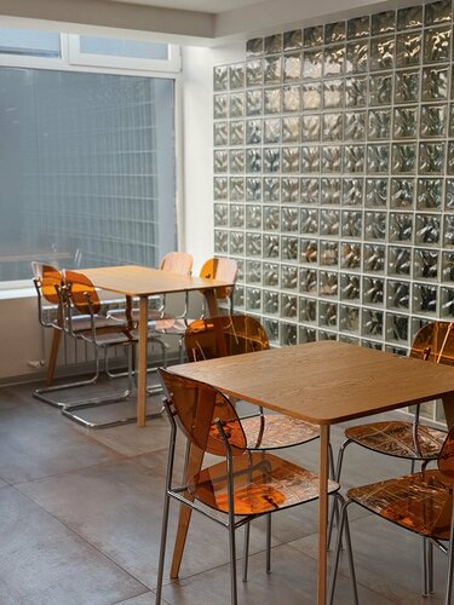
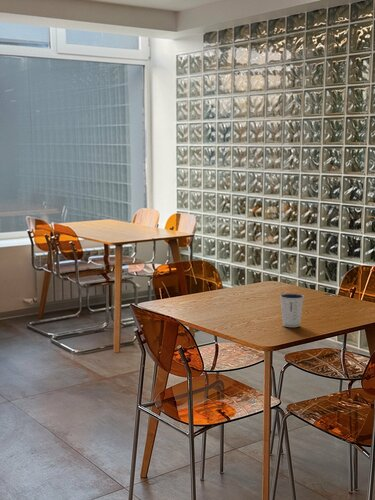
+ dixie cup (291, 310)
